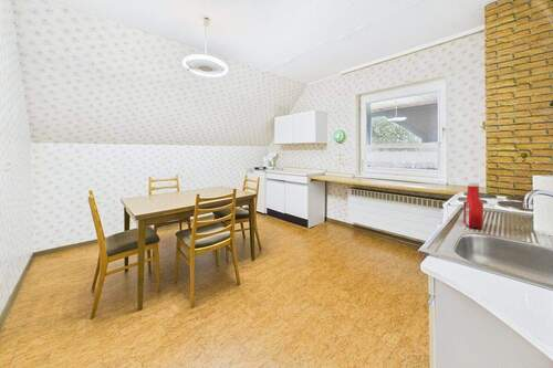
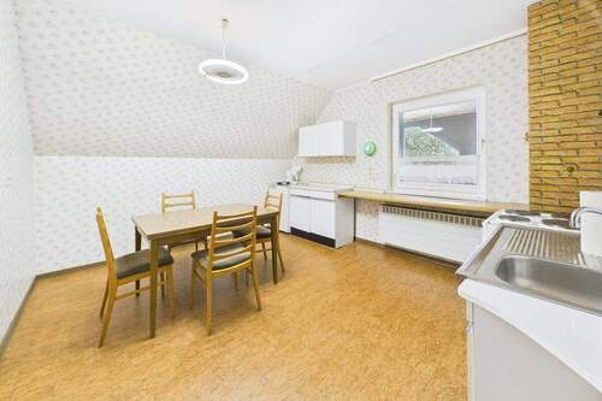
- soap bottle (472, 203)
